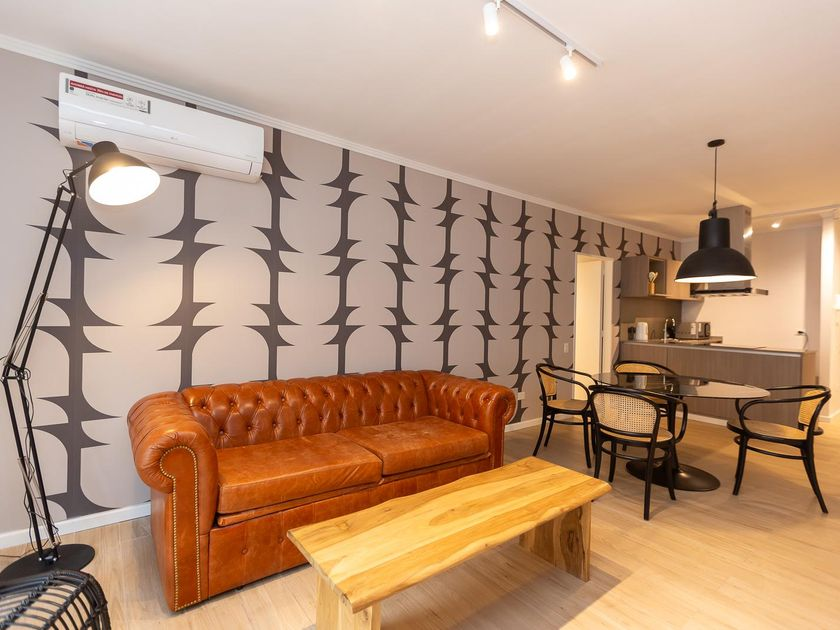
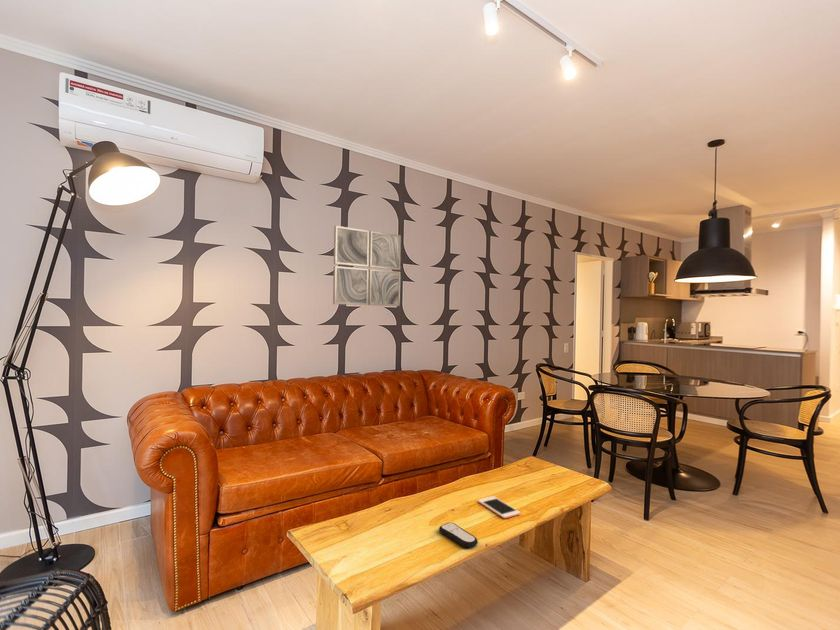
+ wall art (369, 269)
+ remote control (458, 534)
+ cell phone (498, 506)
